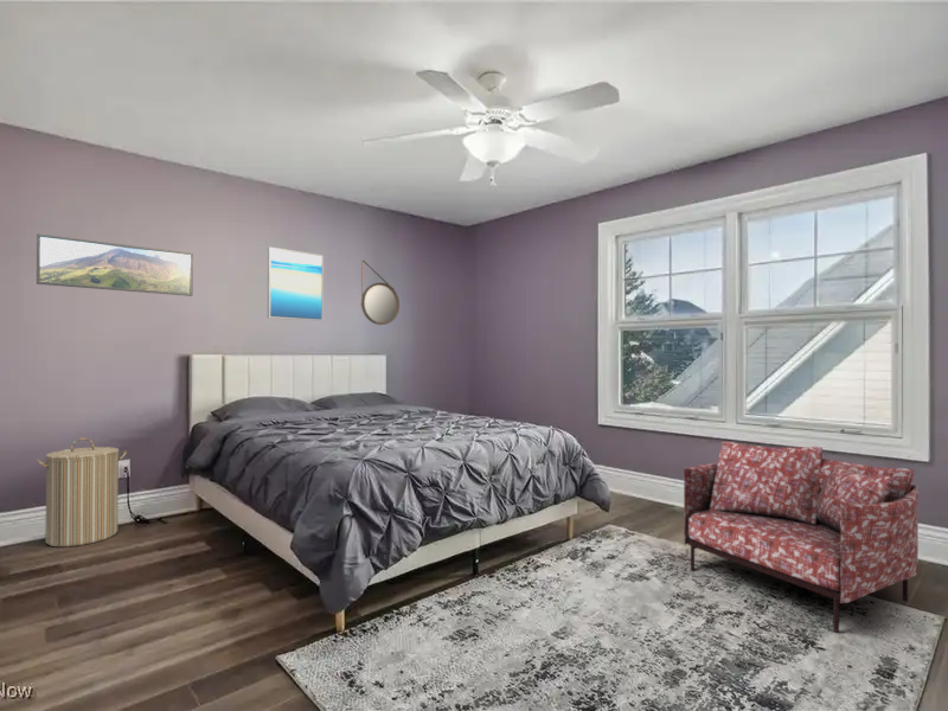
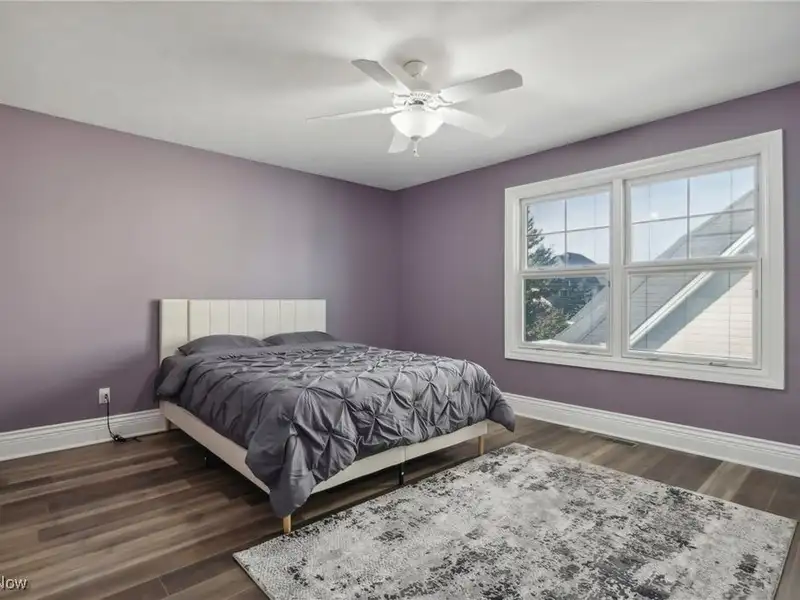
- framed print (121, 267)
- home mirror (379, 293)
- wall art (296, 284)
- laundry hamper (83, 487)
- armchair (796, 515)
